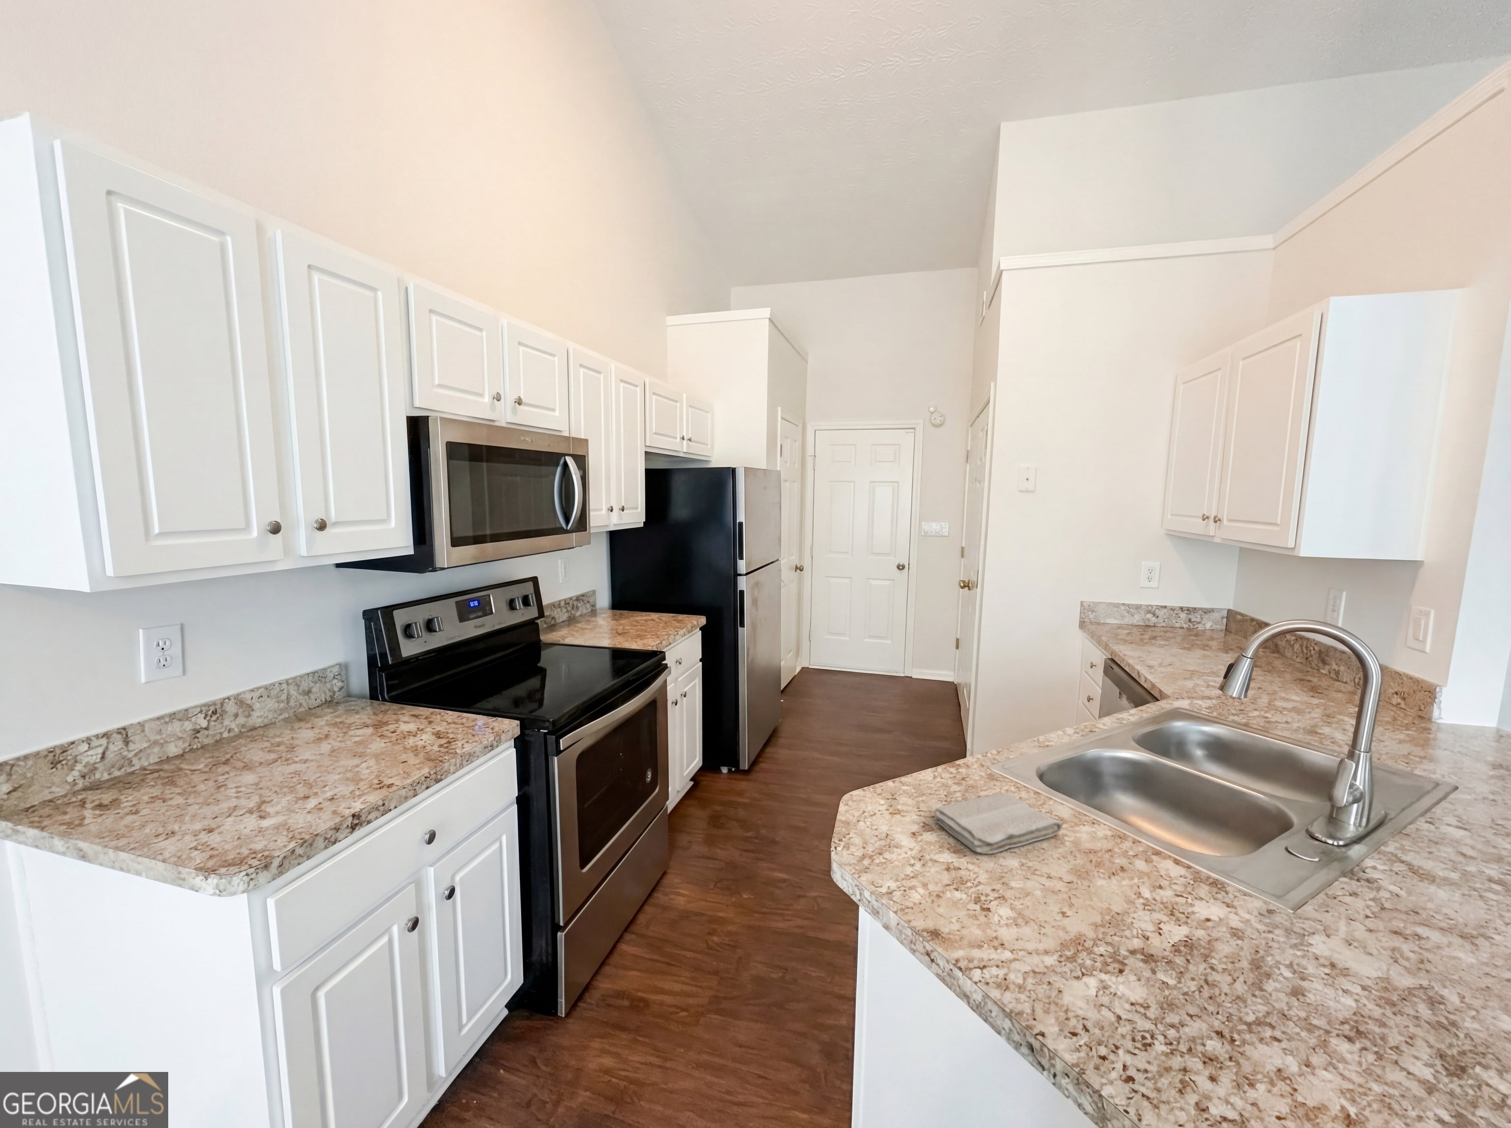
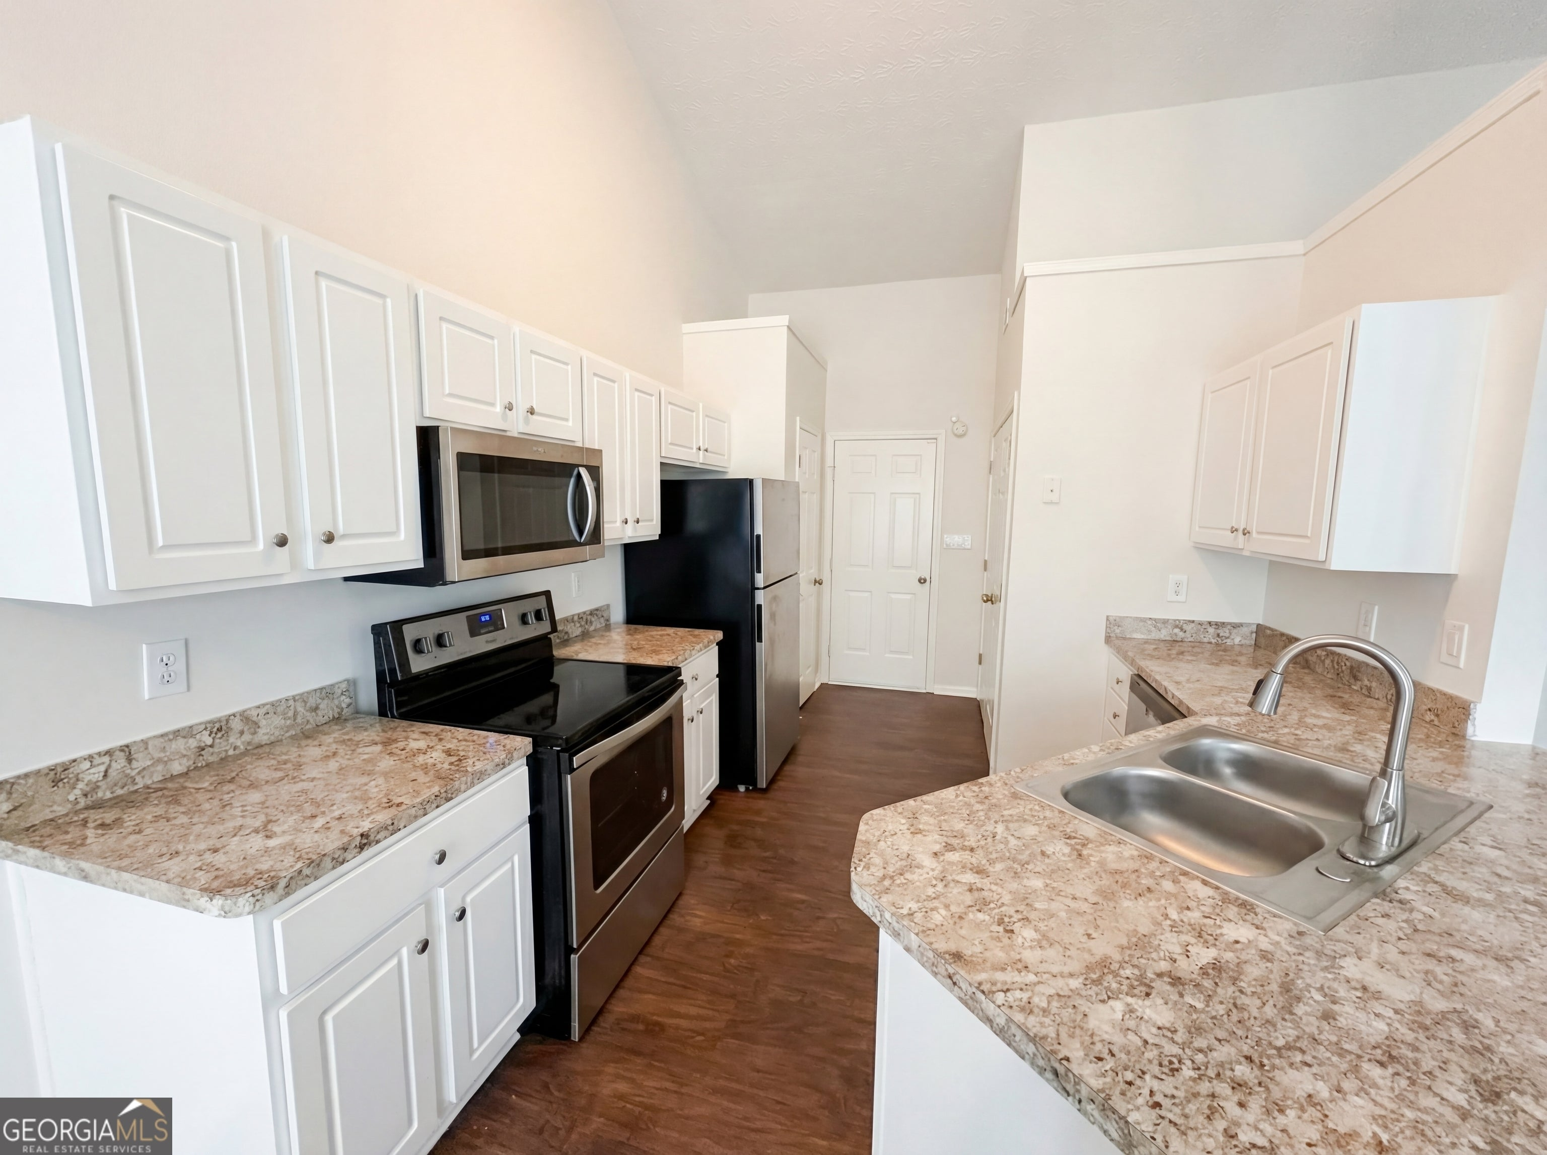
- washcloth (995, 820)
